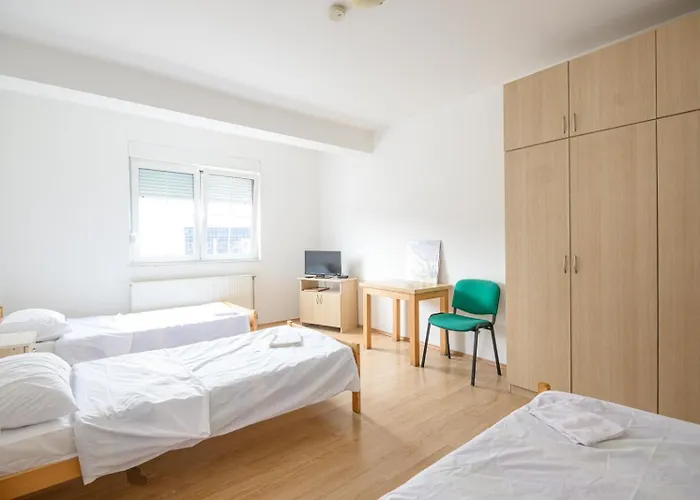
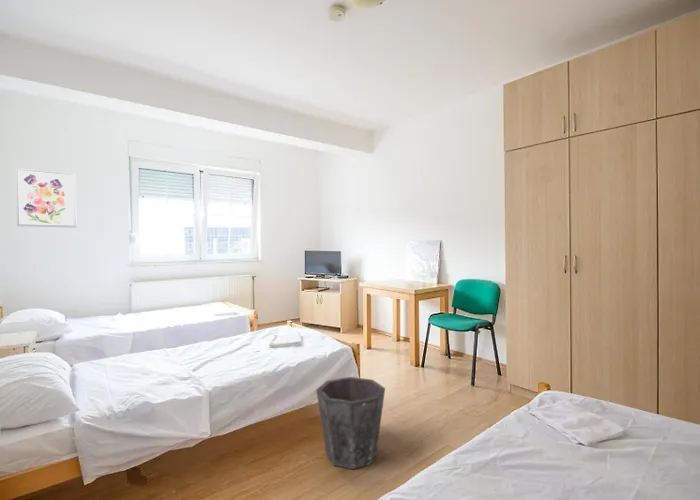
+ wall art (47, 199)
+ waste bin (351, 421)
